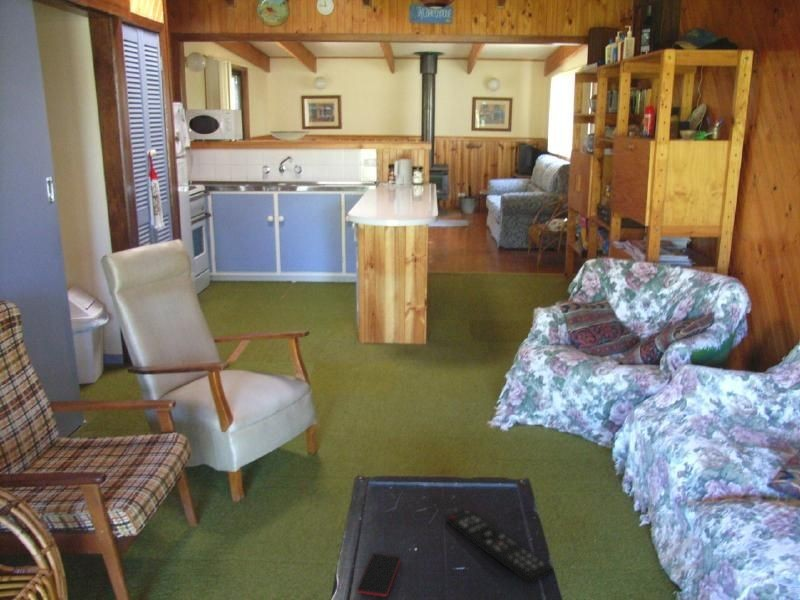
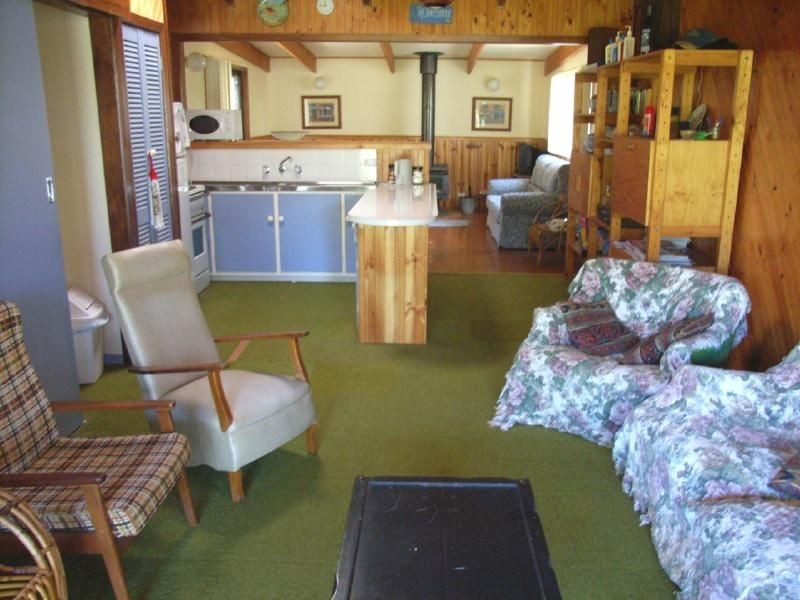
- smartphone (379, 574)
- remote control (496, 542)
